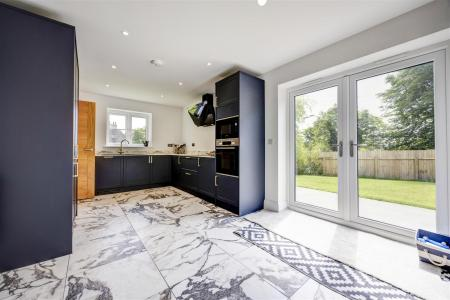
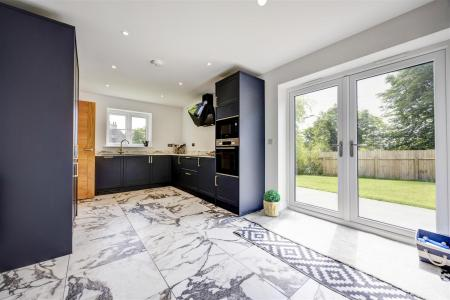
+ potted plant (271, 202)
